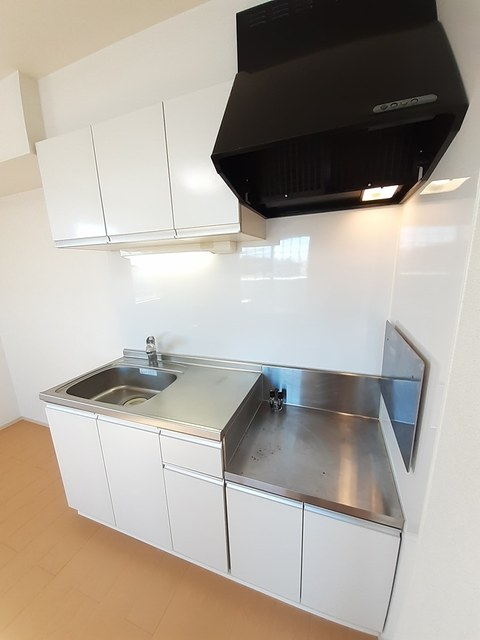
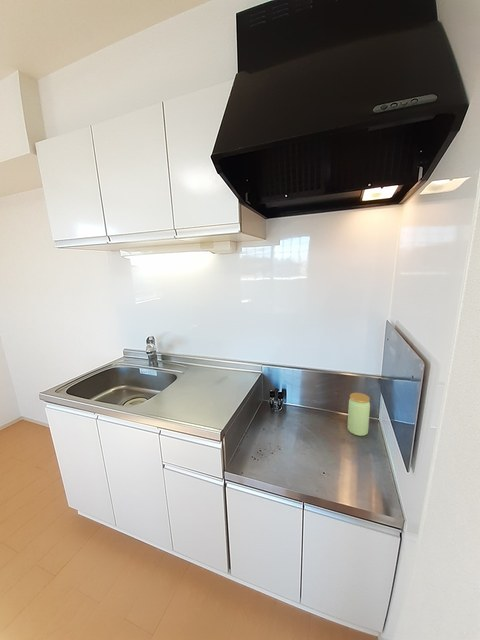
+ jar (358, 413)
